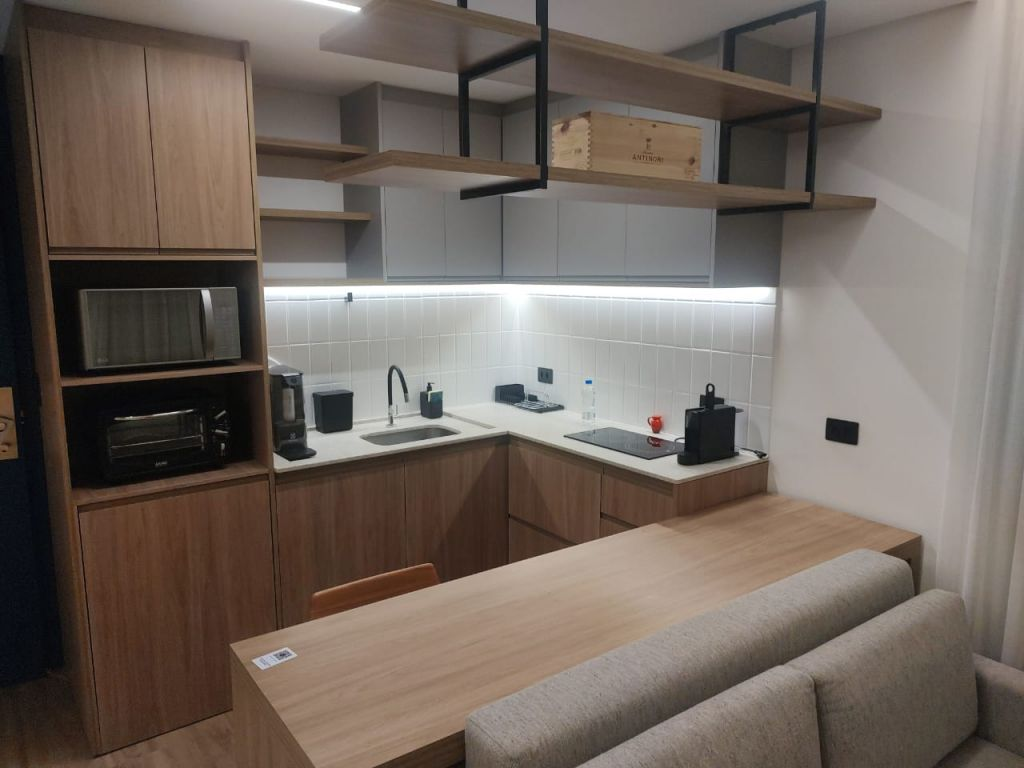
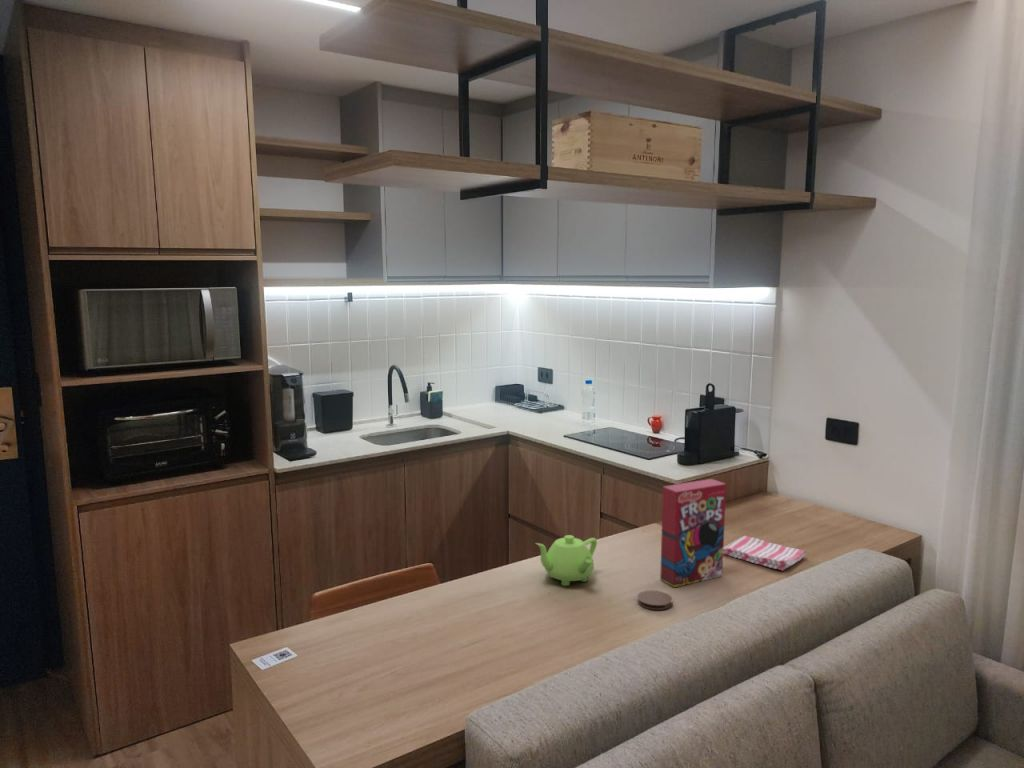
+ dish towel (762, 550)
+ cereal box (693, 531)
+ teapot (570, 560)
+ coaster (654, 599)
